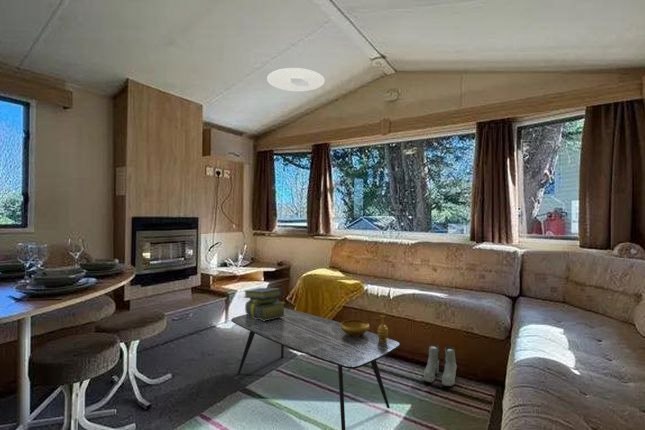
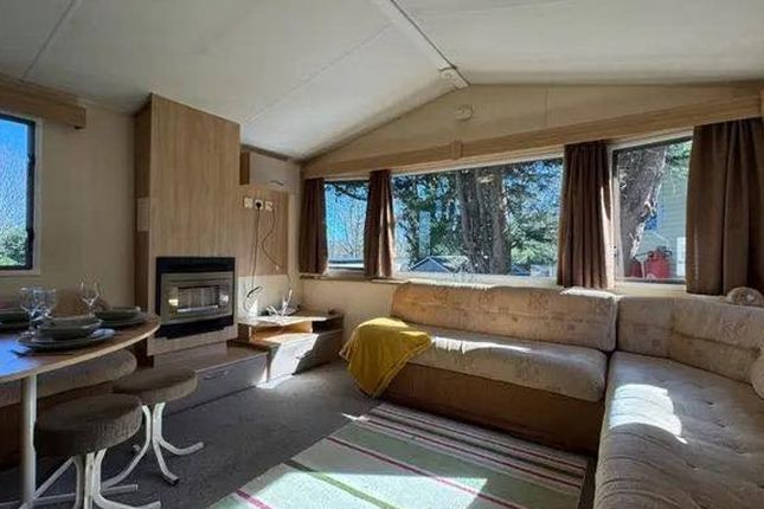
- decorative bowl (364, 321)
- ceiling light (296, 77)
- coffee table (309, 355)
- stack of books (263, 301)
- boots (438, 363)
